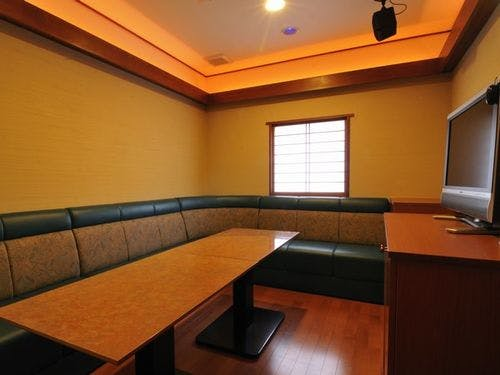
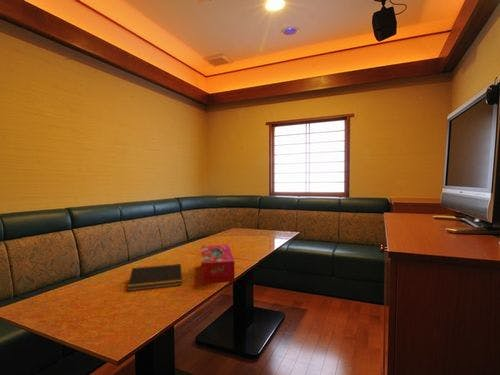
+ notepad (156, 276)
+ tissue box (216, 262)
